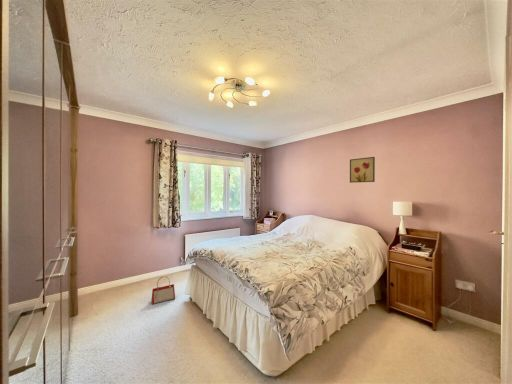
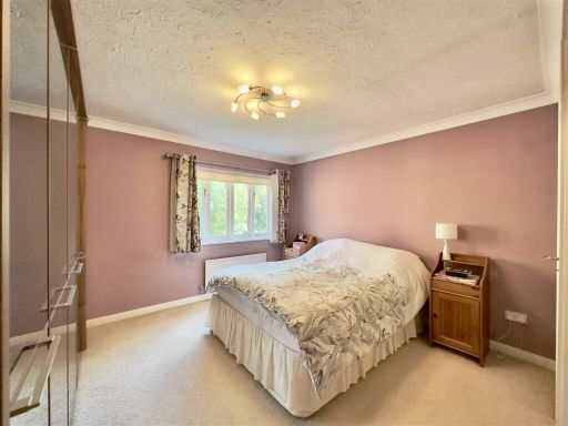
- wall art (361, 170)
- handbag (163, 288)
